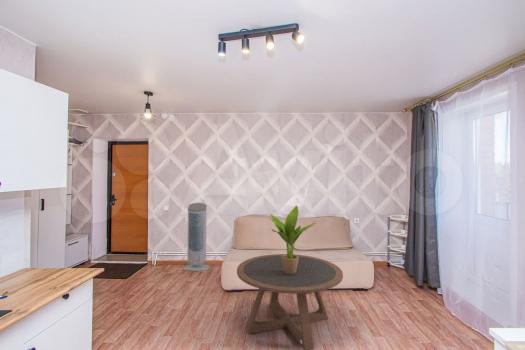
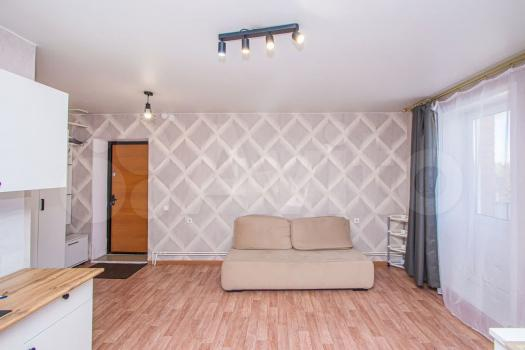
- potted plant (285, 239)
- air purifier (197, 235)
- coffee table (288, 292)
